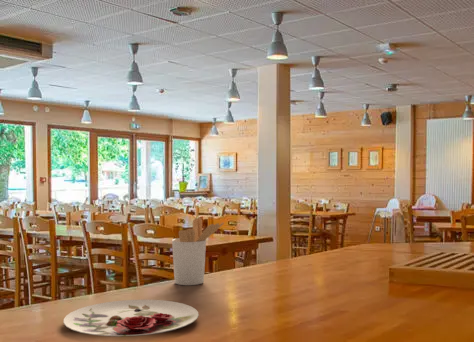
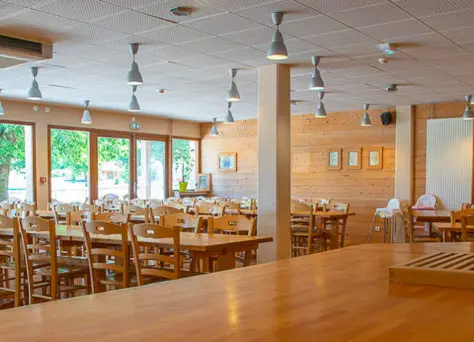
- utensil holder (197, 251)
- plate (132, 314)
